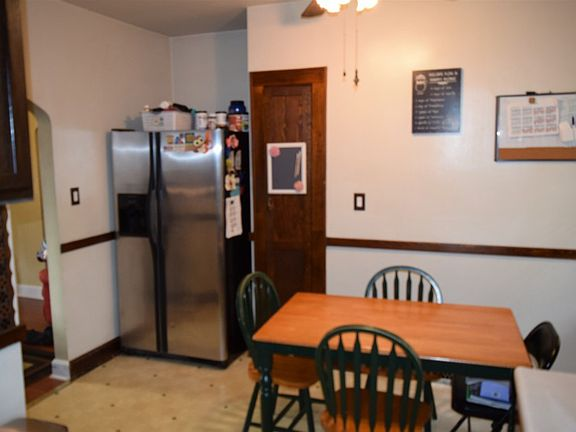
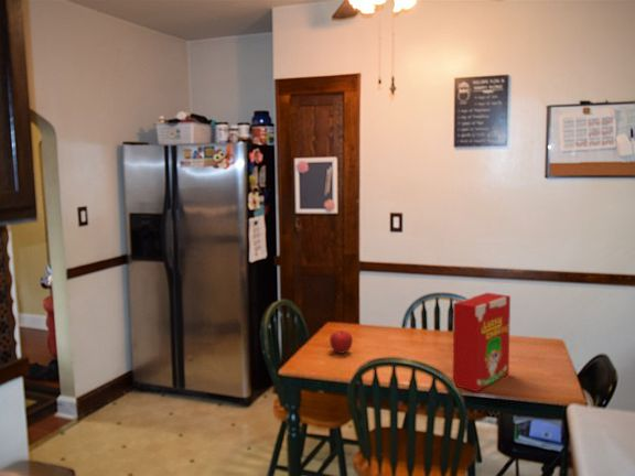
+ fruit (341, 340)
+ cereal box (483, 339)
